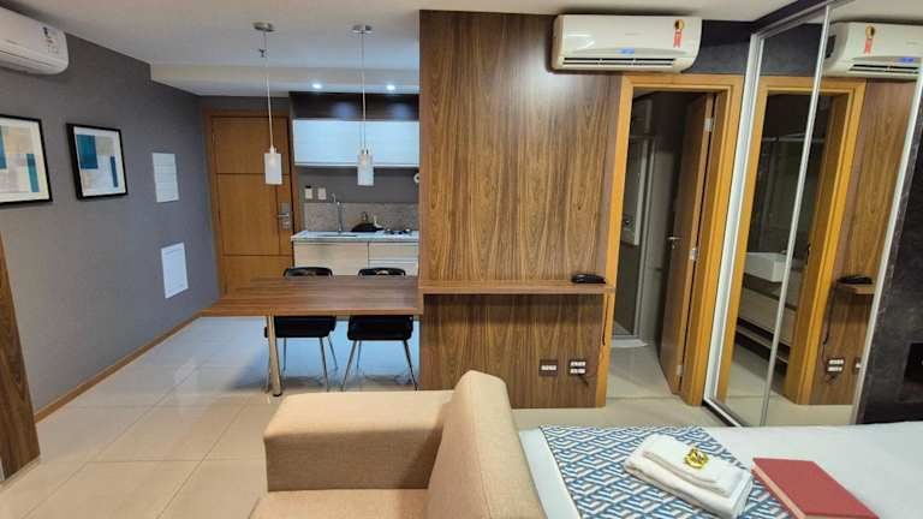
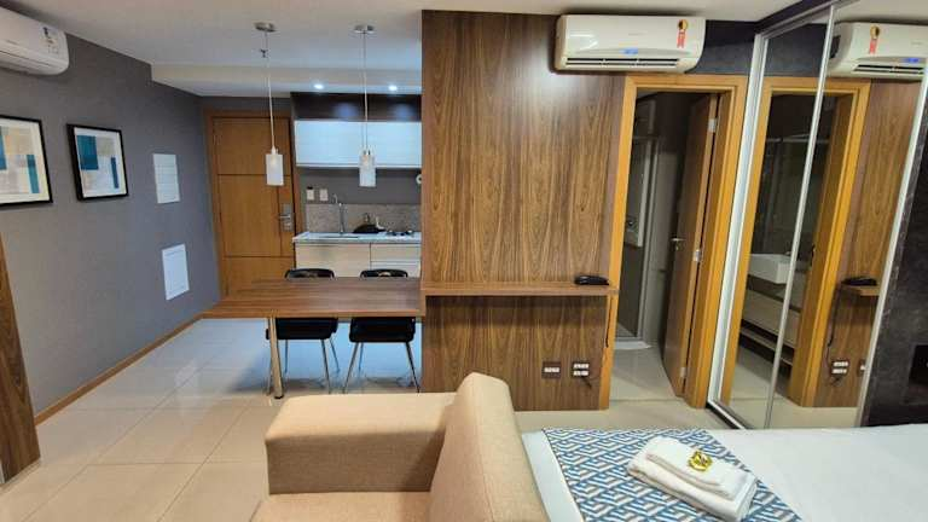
- hardback book (809, 491)
